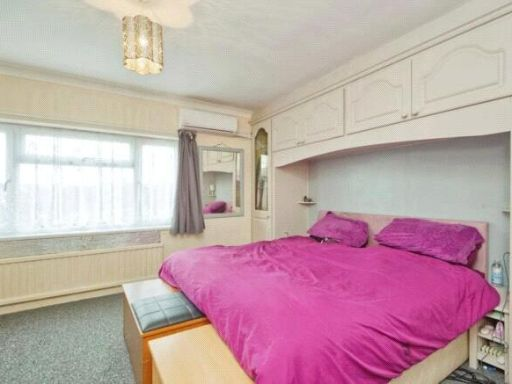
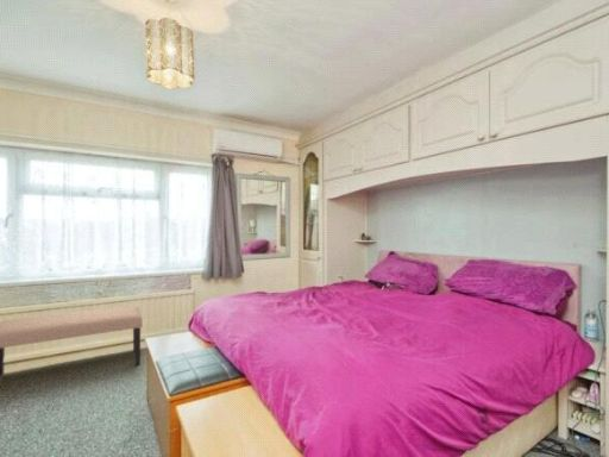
+ bench (71, 337)
